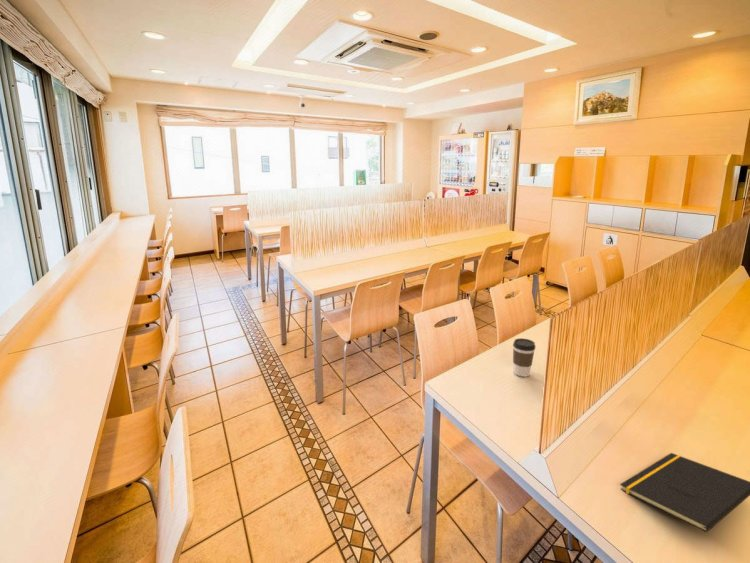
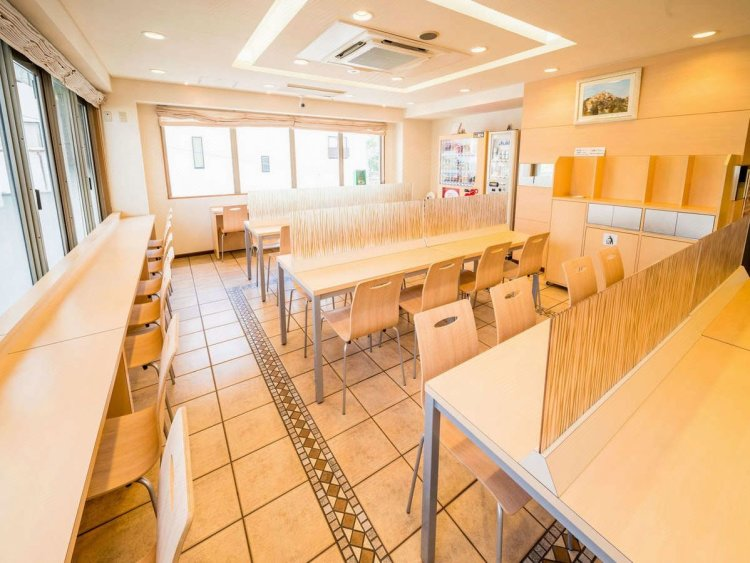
- coffee cup (523, 357)
- notepad (686, 487)
